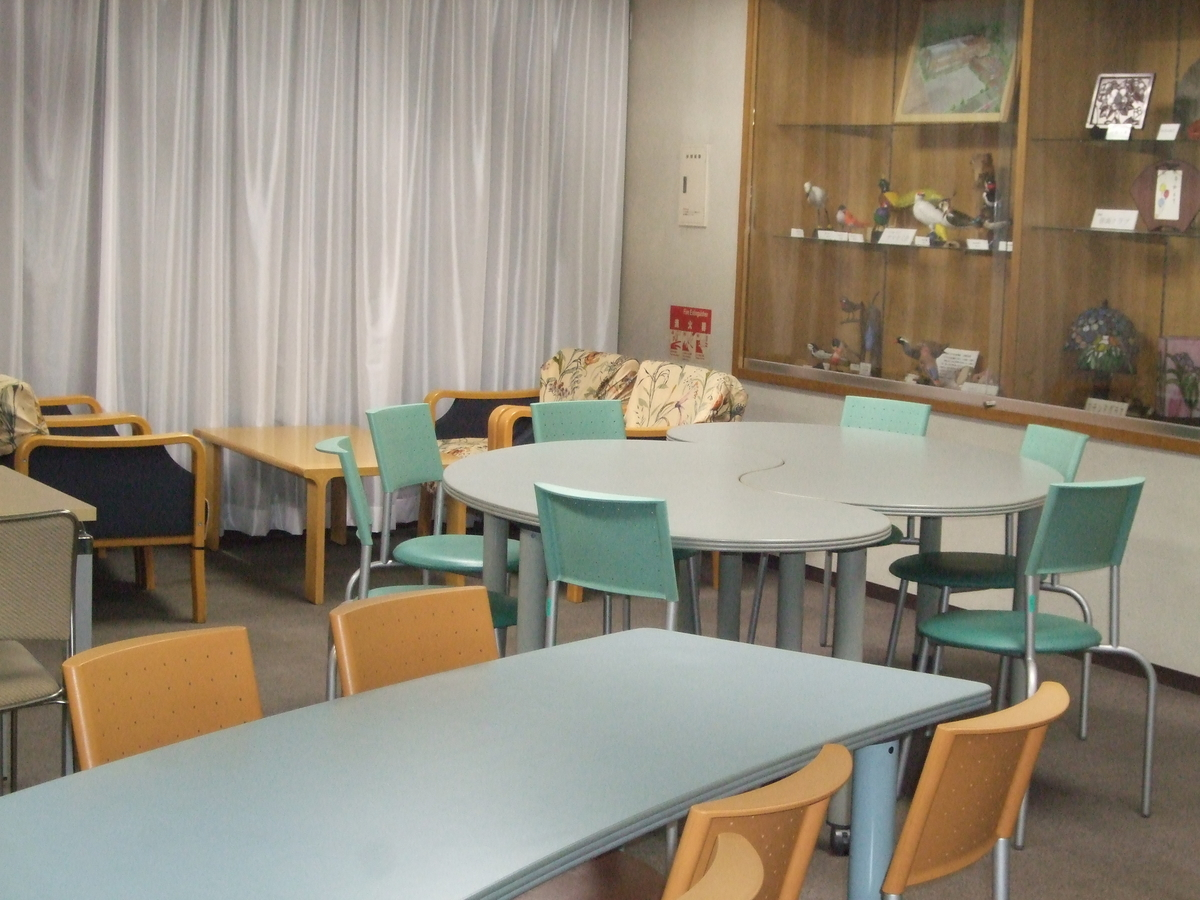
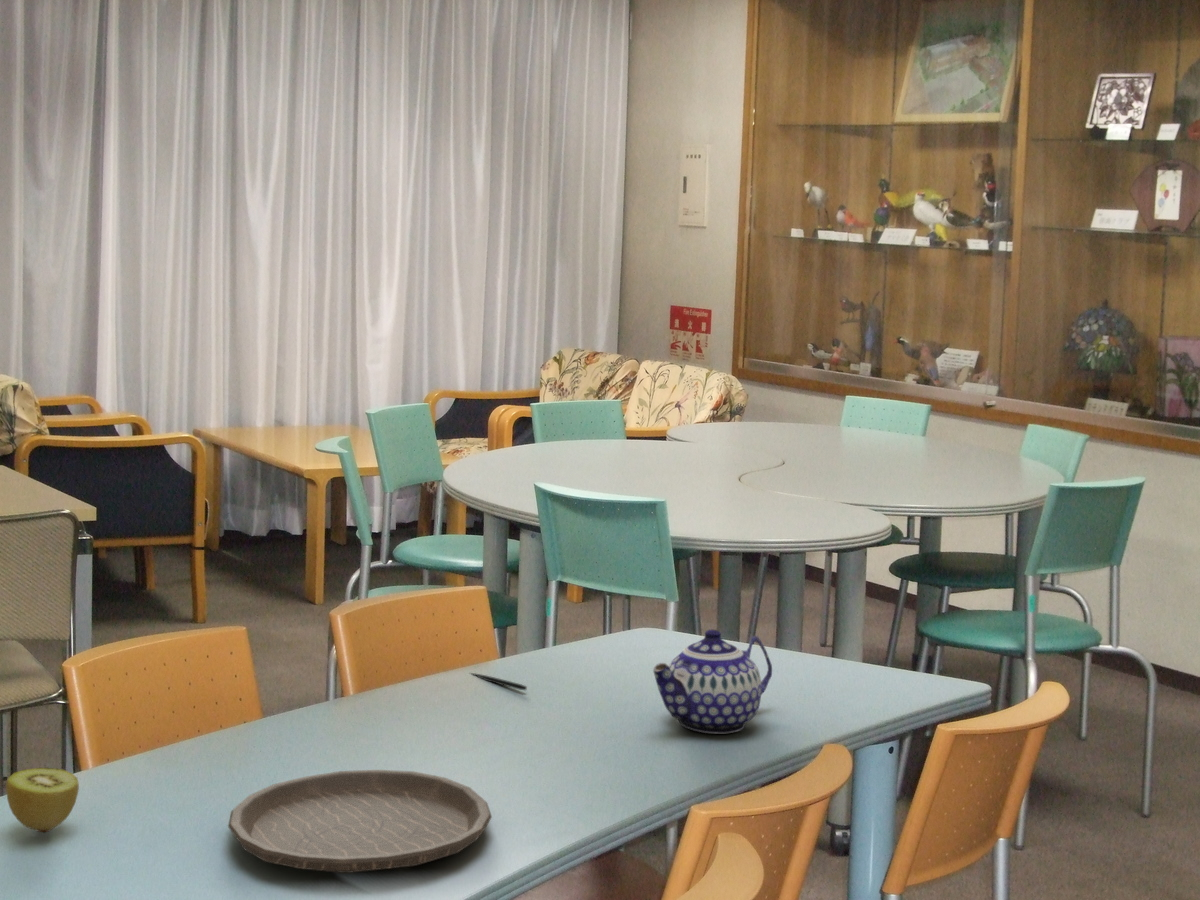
+ fruit (43, 803)
+ plate (361, 820)
+ teapot (714, 676)
+ pen (495, 679)
